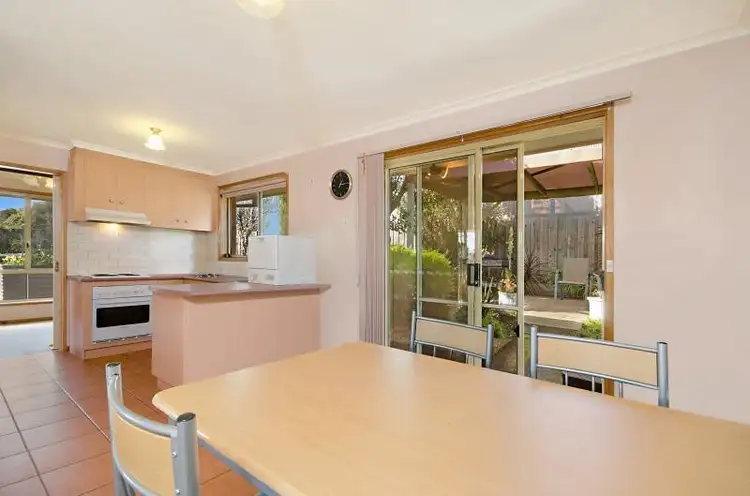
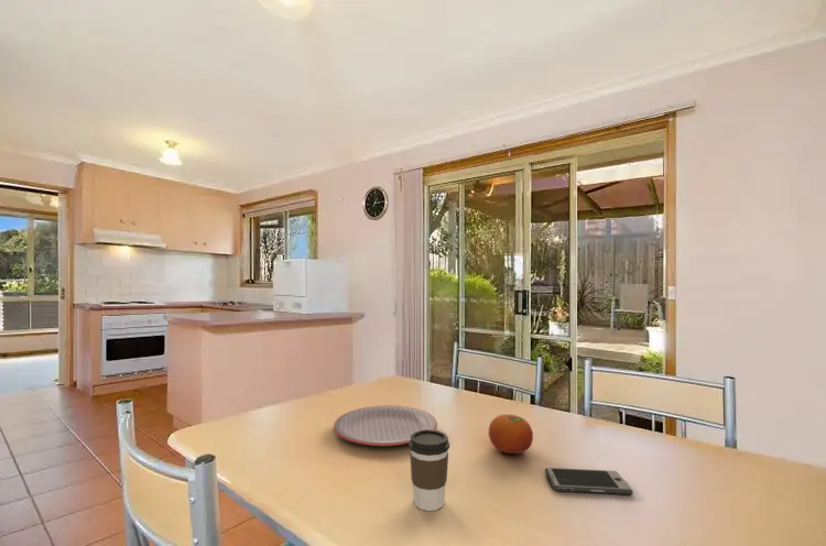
+ smartphone (586, 480)
+ fruit (510, 434)
+ coffee cup (428, 469)
+ plate (385, 426)
